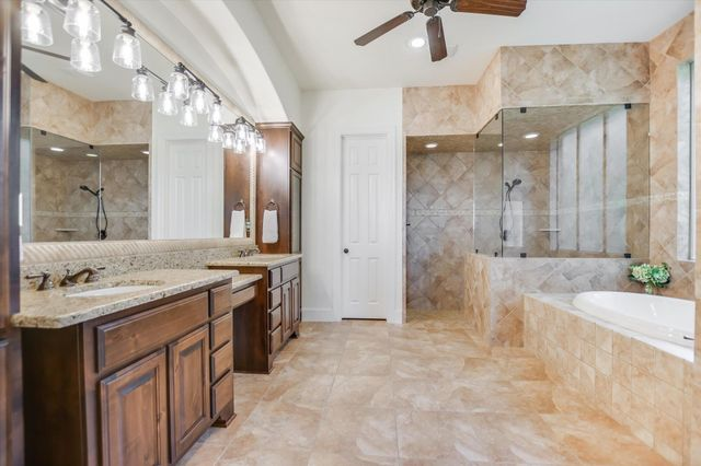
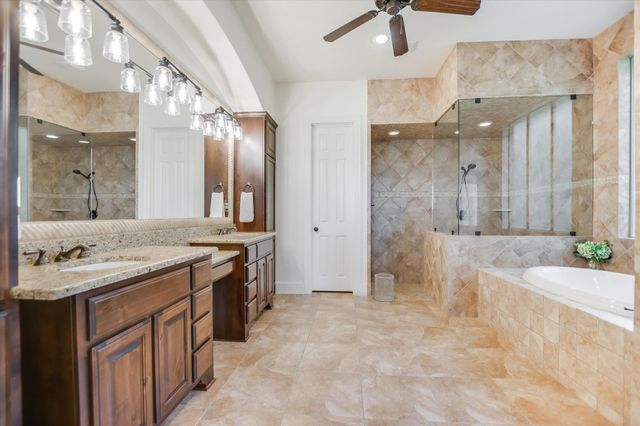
+ wastebasket (384, 286)
